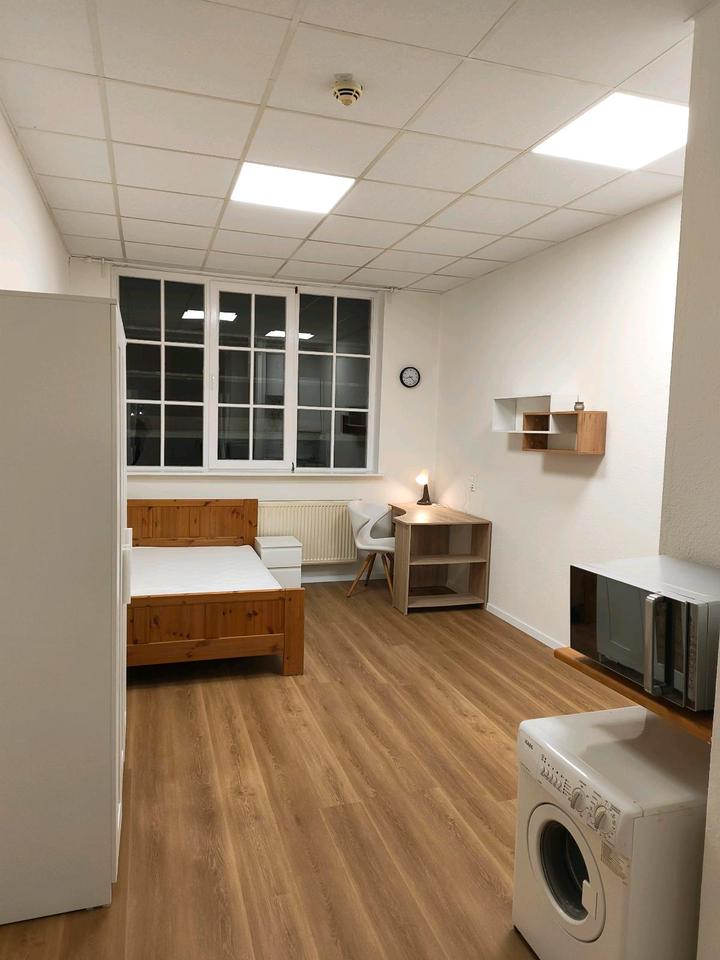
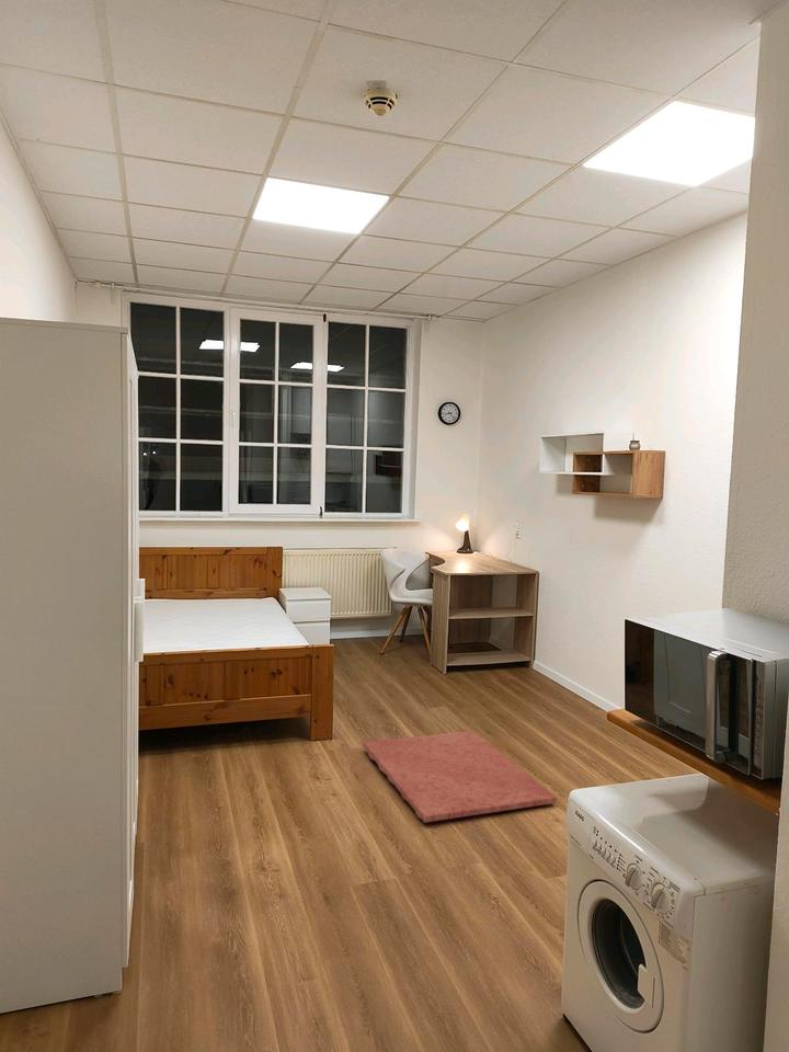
+ rug (451, 770)
